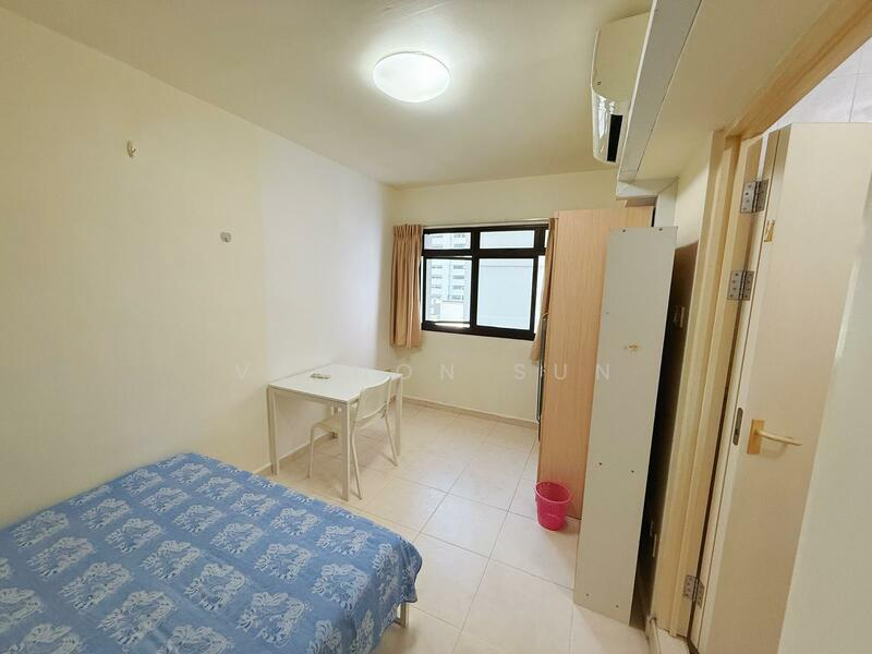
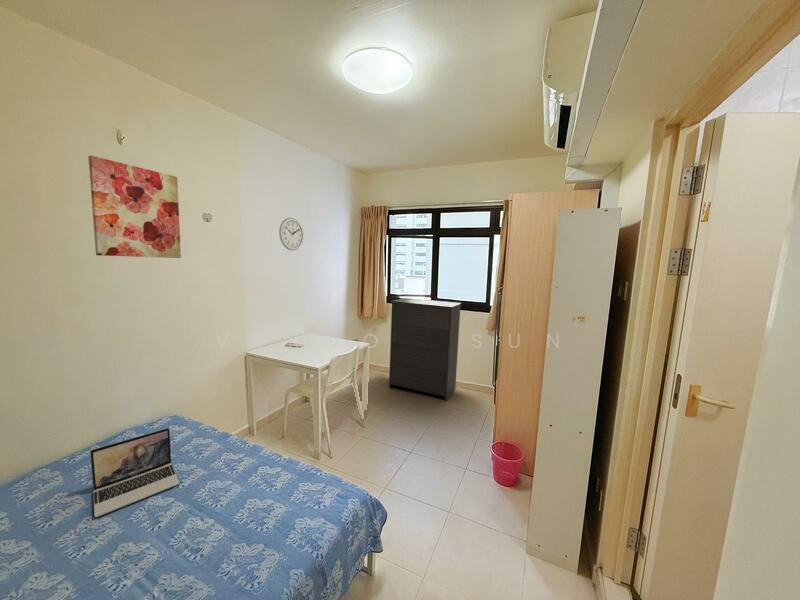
+ wall clock (292, 234)
+ laptop (136, 467)
+ dresser (424, 346)
+ wall art (139, 212)
